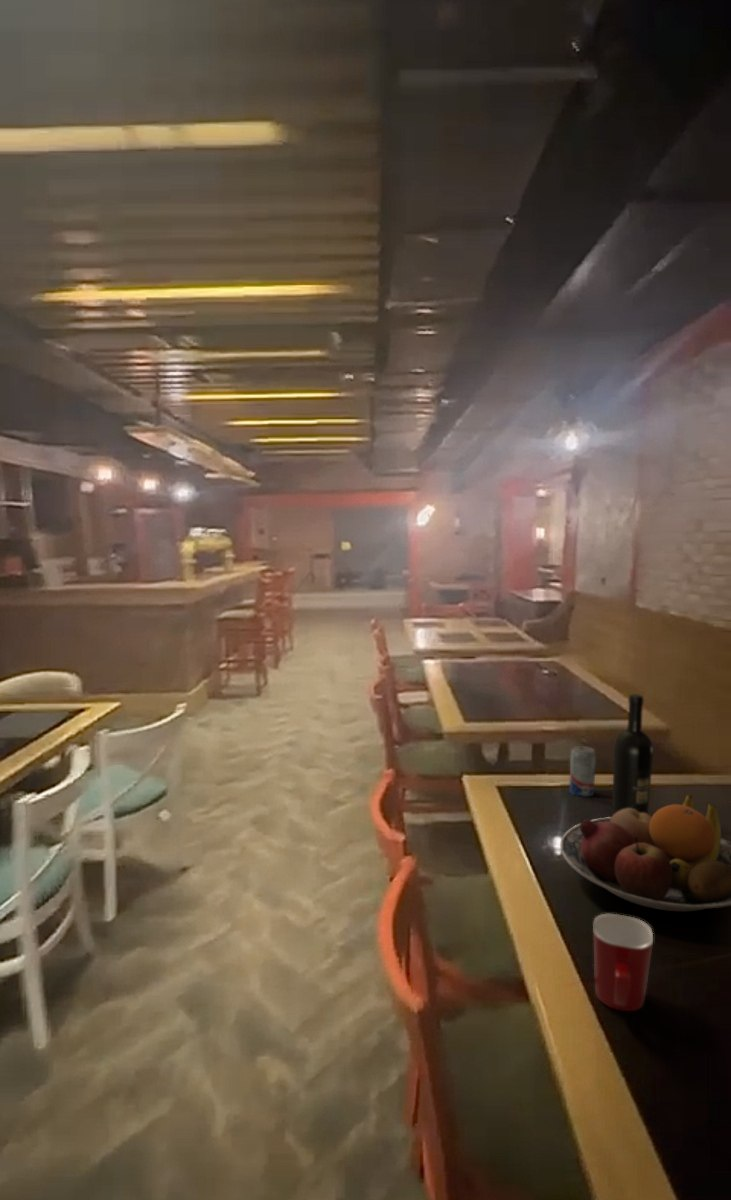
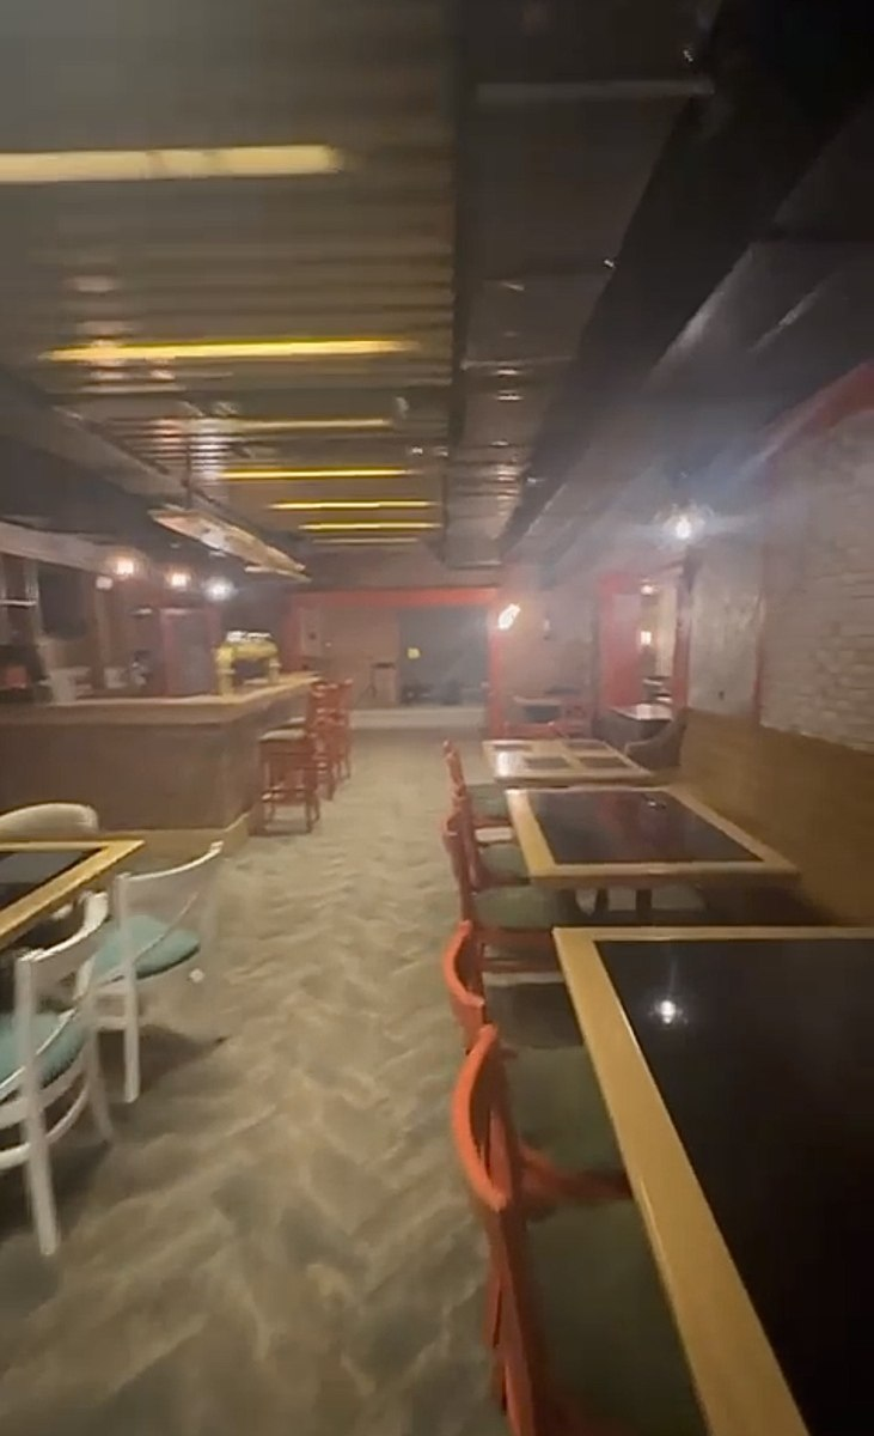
- beverage can (582, 770)
- wine bottle (632, 759)
- mug (621, 971)
- fruit bowl (657, 848)
